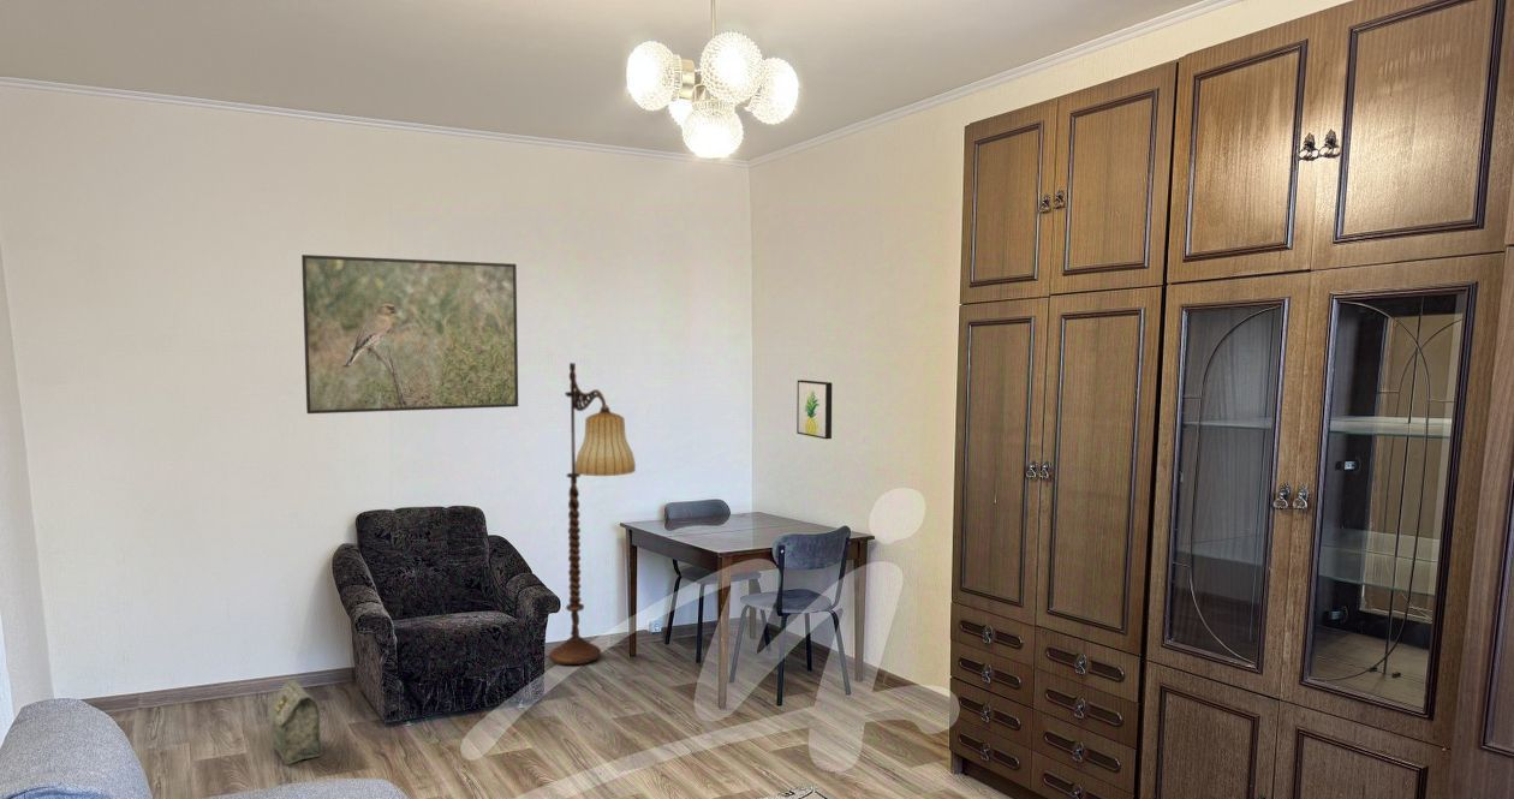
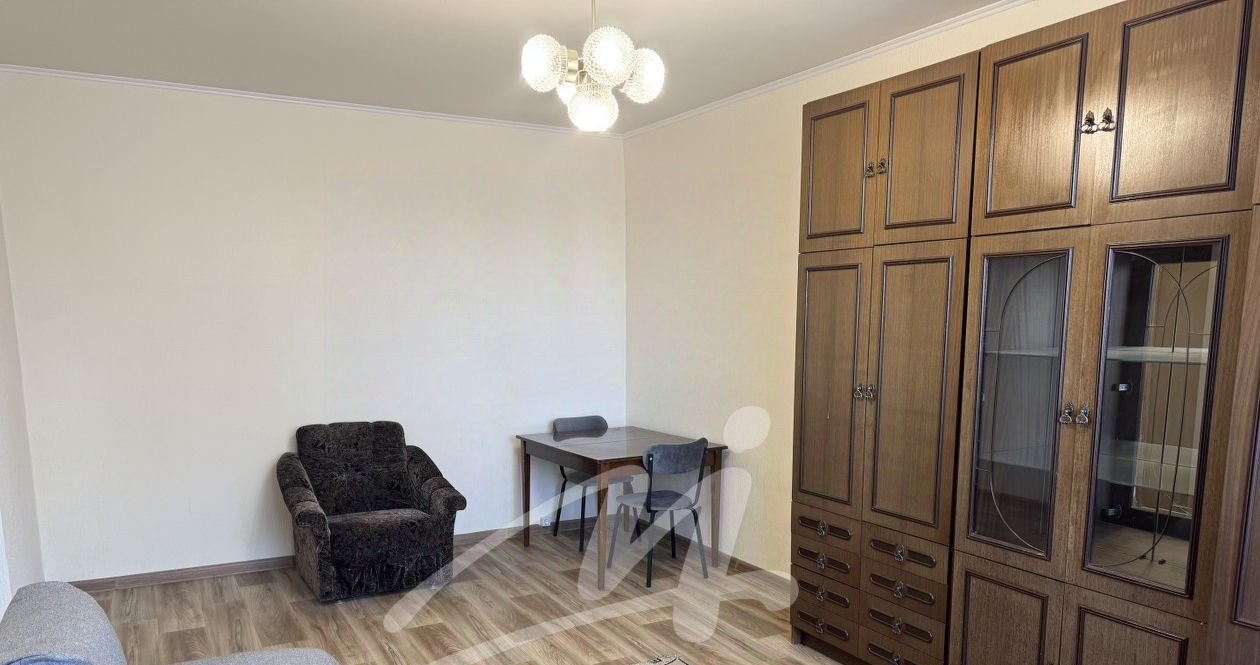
- bag (294, 718)
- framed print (416, 335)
- floor lamp (578, 520)
- wall art (813, 409)
